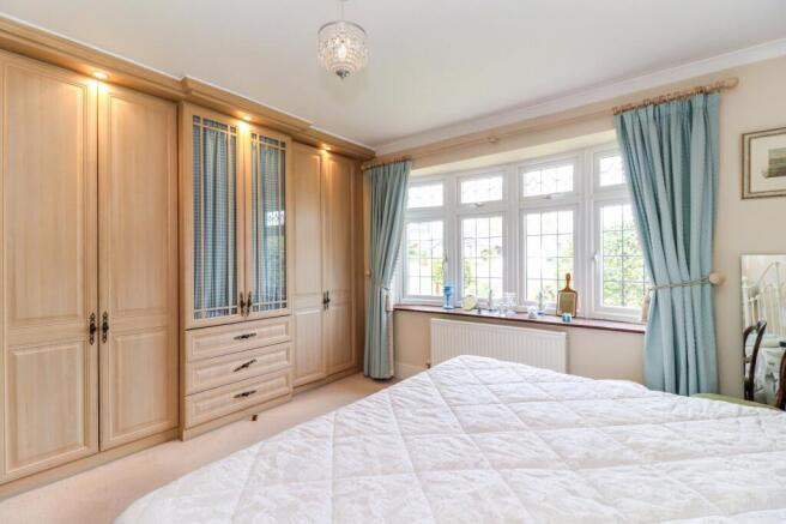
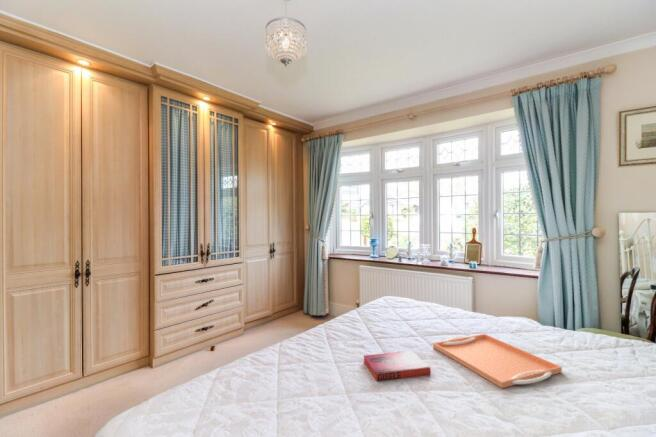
+ hardback book (395, 365)
+ serving tray (491, 356)
